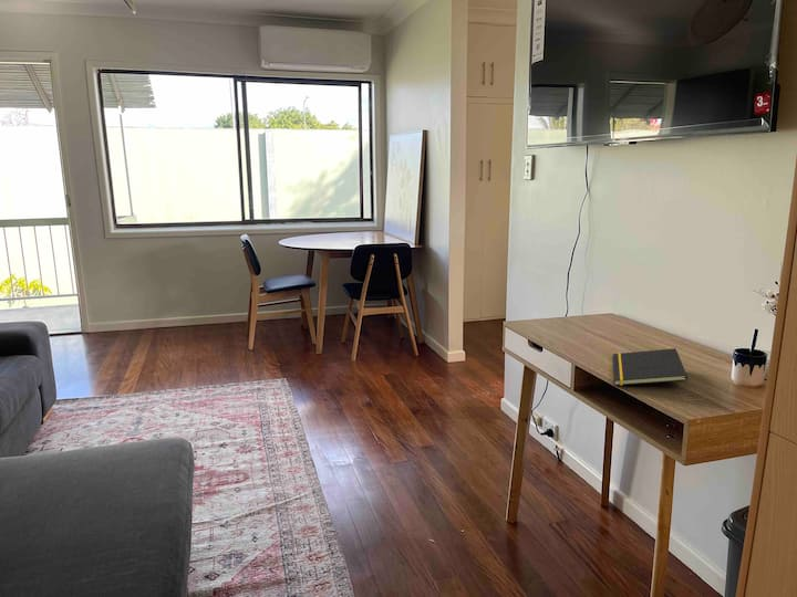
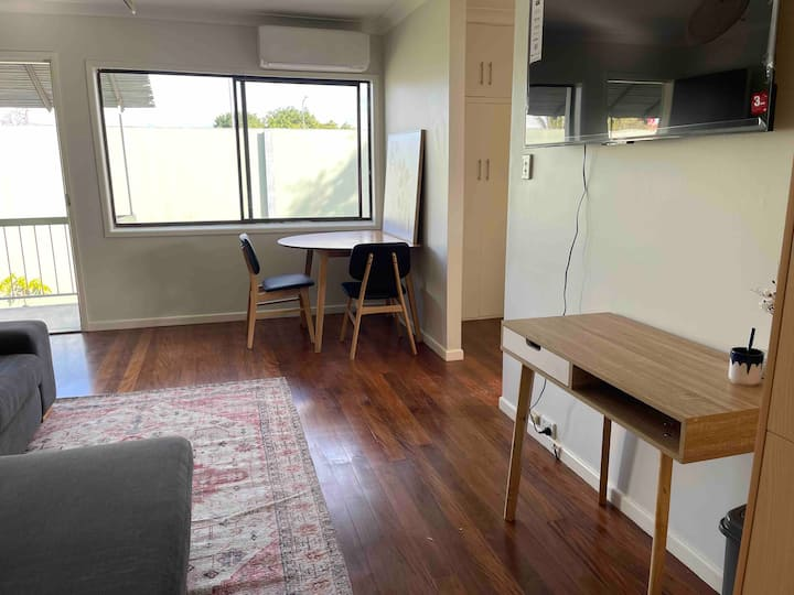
- notepad (646, 366)
